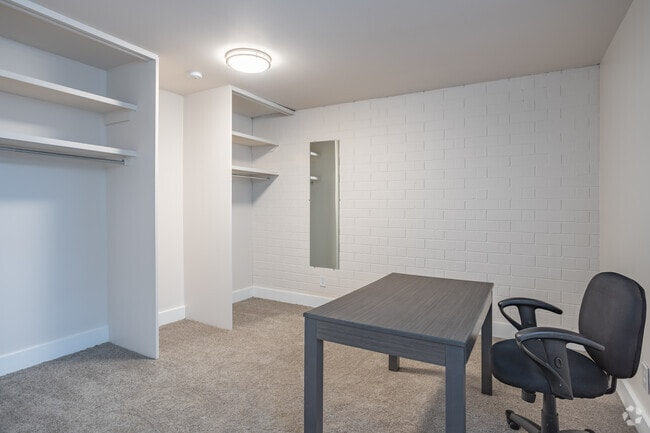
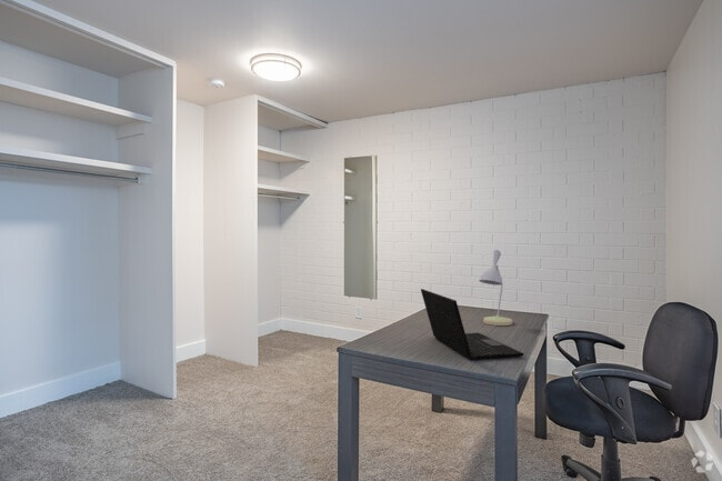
+ desk lamp (495, 284)
+ laptop (461, 320)
